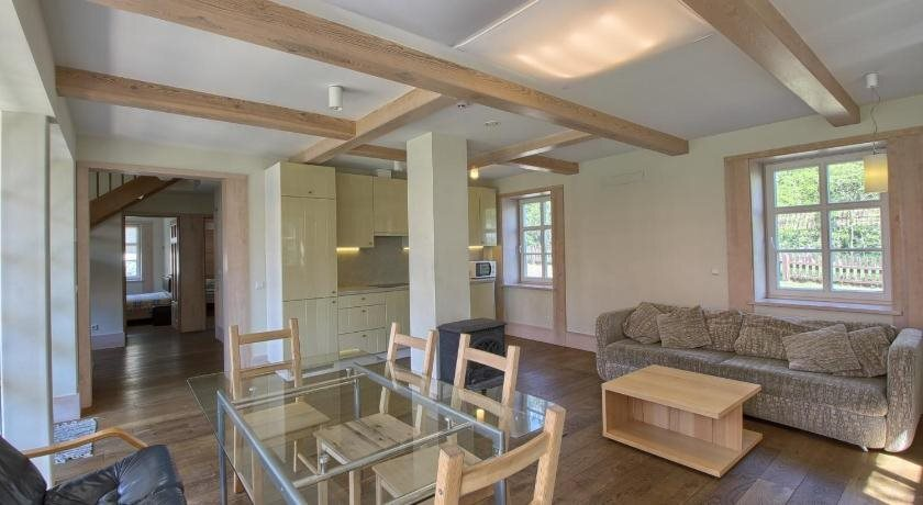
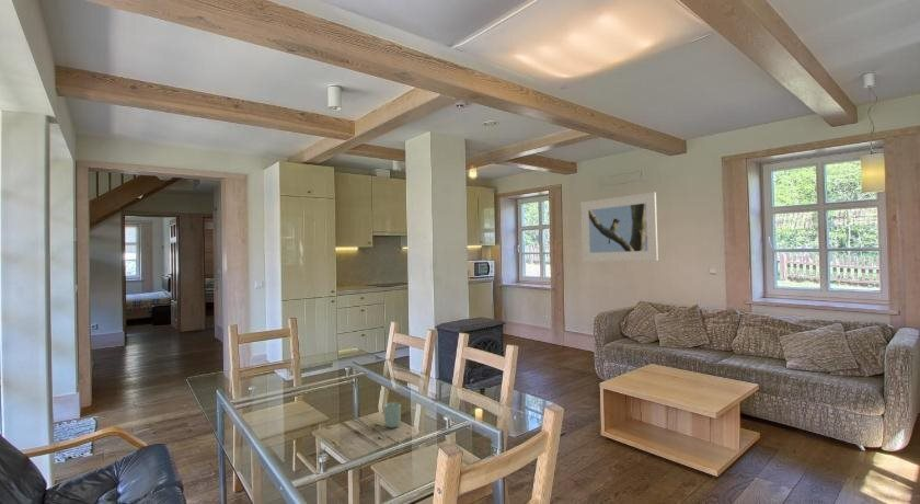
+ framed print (617, 229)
+ cup (392, 415)
